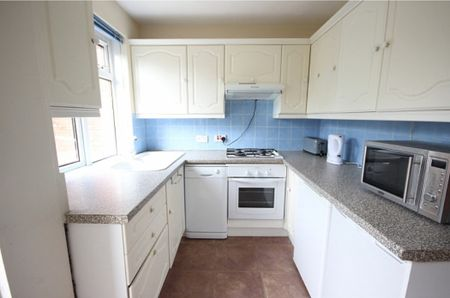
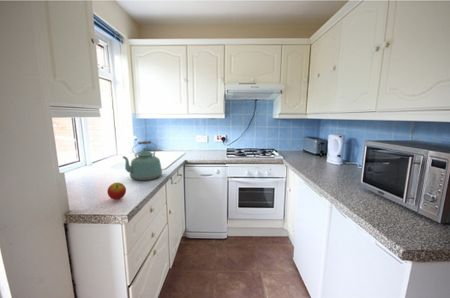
+ apple (116, 191)
+ kettle (142, 159)
